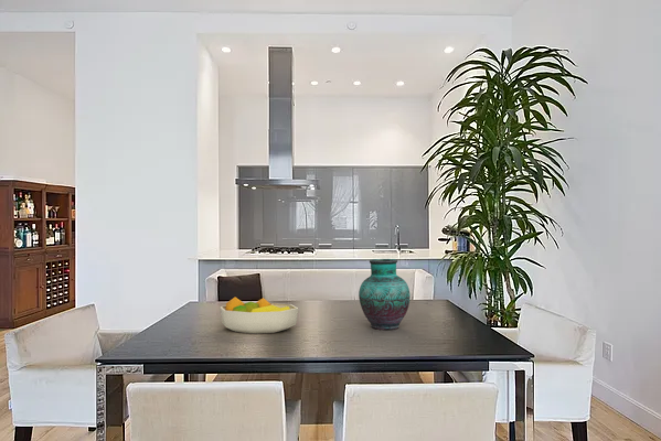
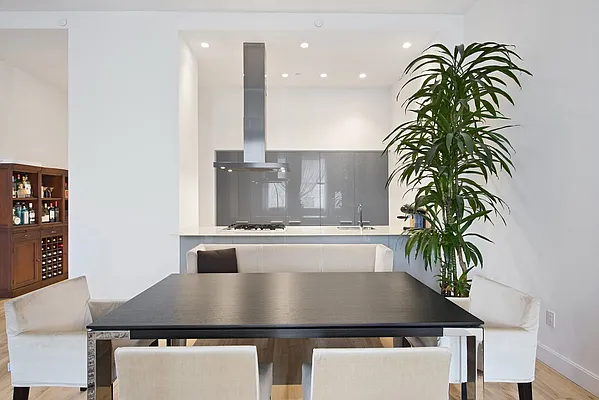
- vase (384, 293)
- fruit bowl (258, 313)
